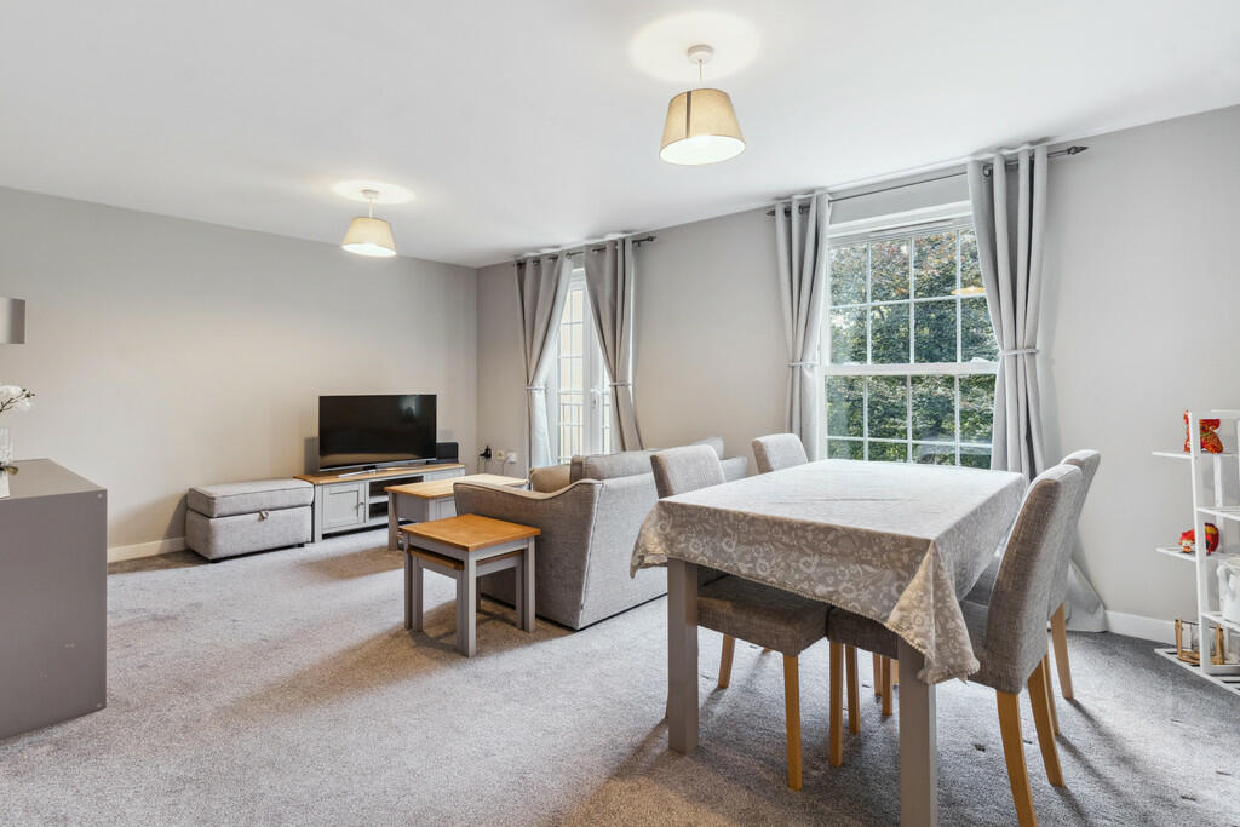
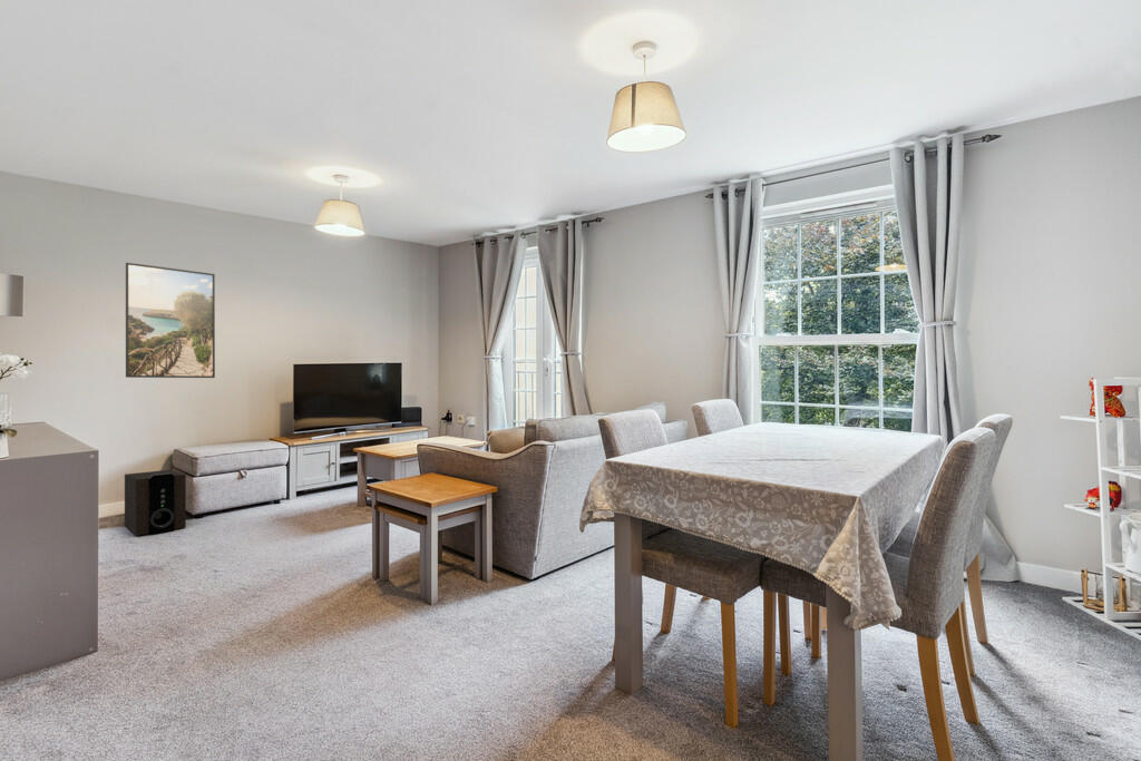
+ speaker (155, 499)
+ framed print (172, 322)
